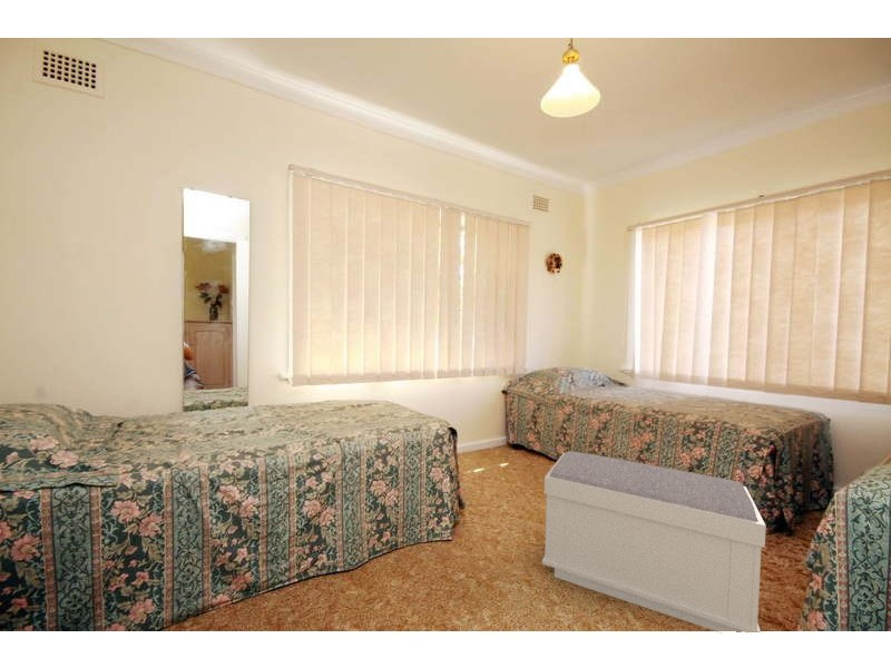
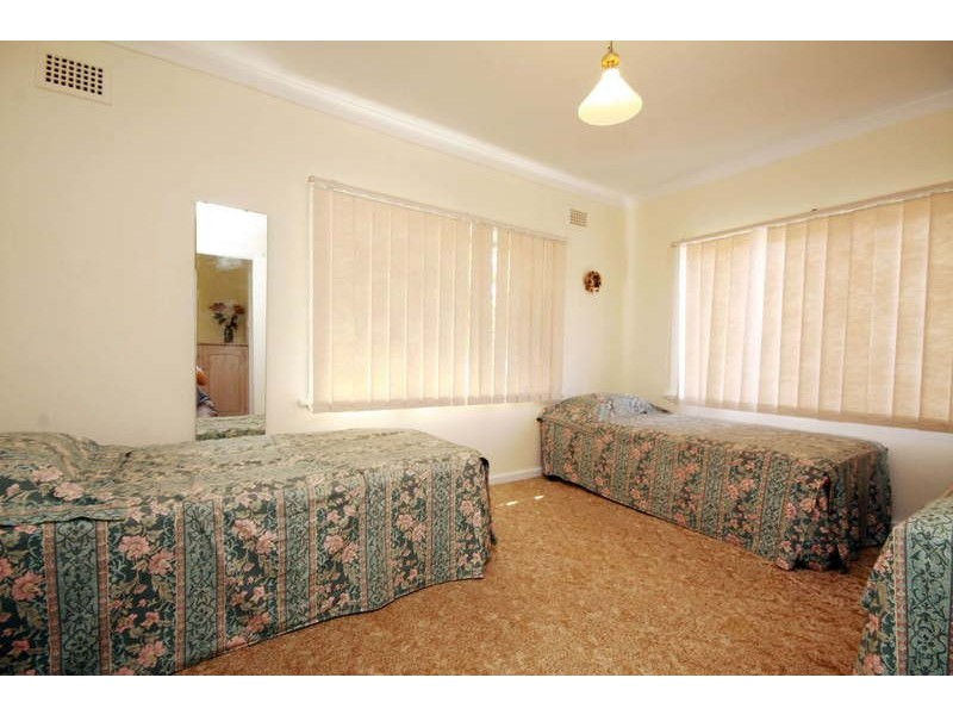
- bench (642, 528)
